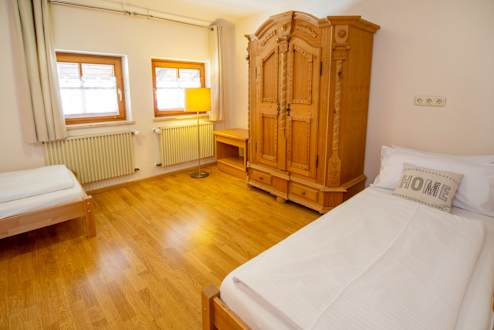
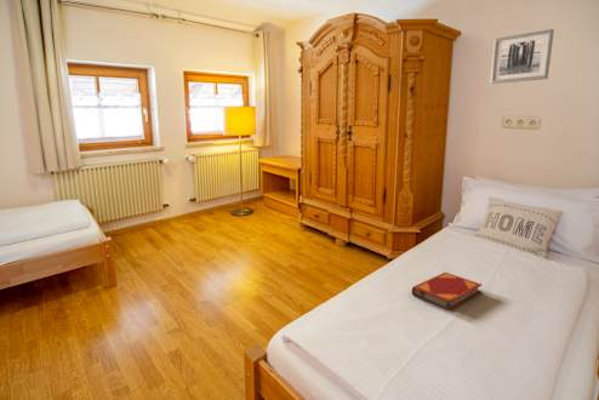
+ hardback book (446, 288)
+ wall art (519, 58)
